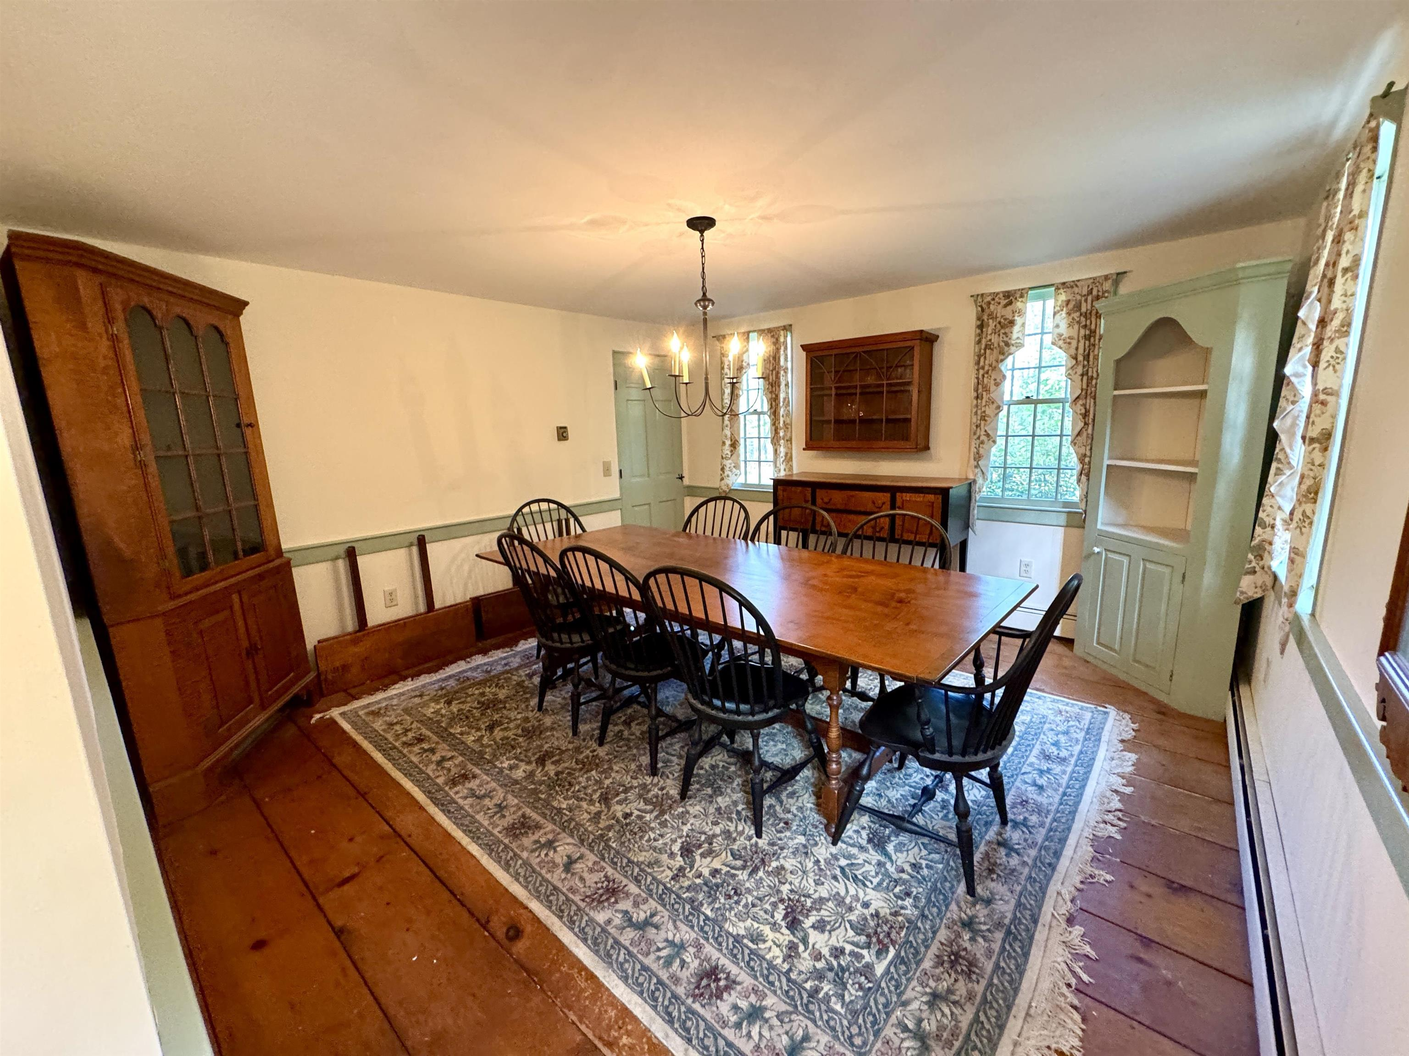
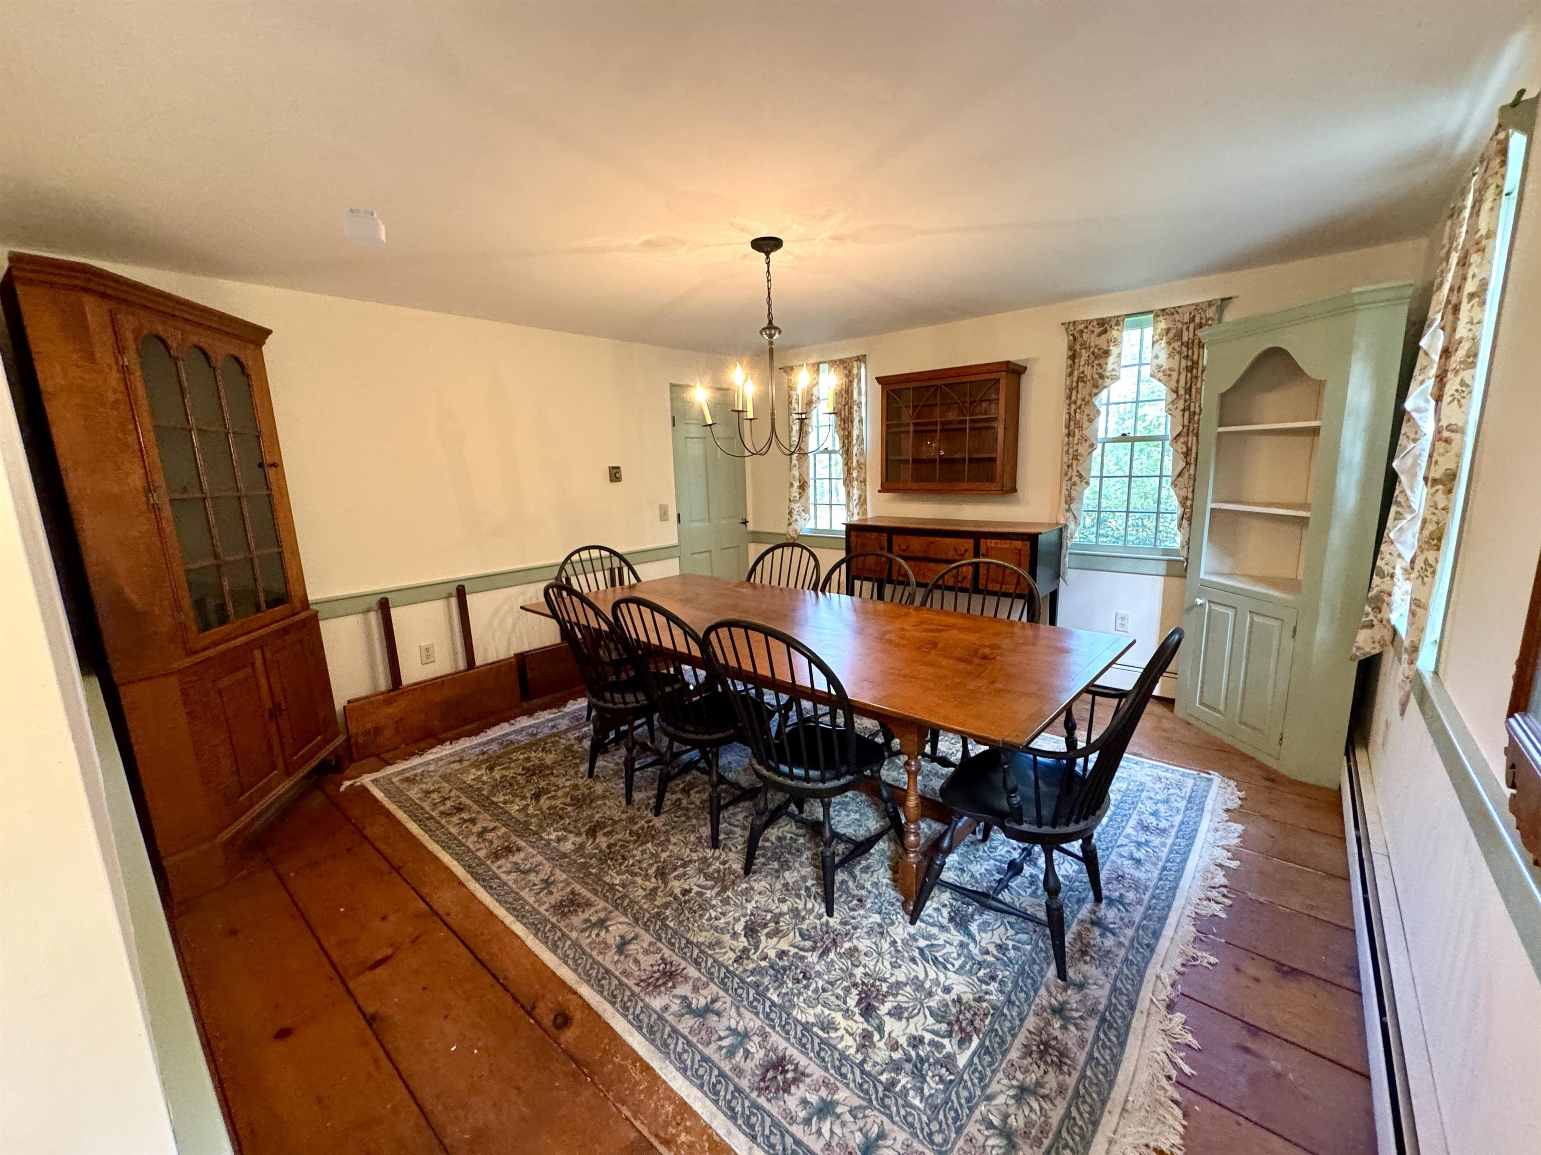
+ smoke detector (364, 226)
